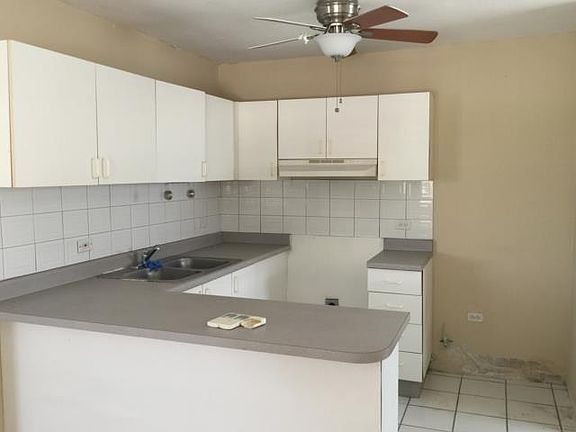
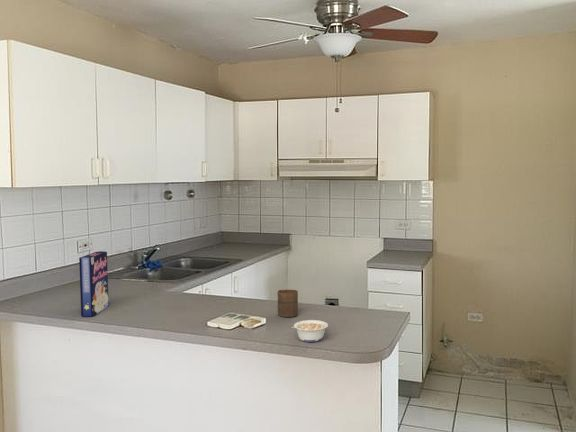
+ legume (310, 330)
+ cereal box (94, 282)
+ cup (287, 302)
